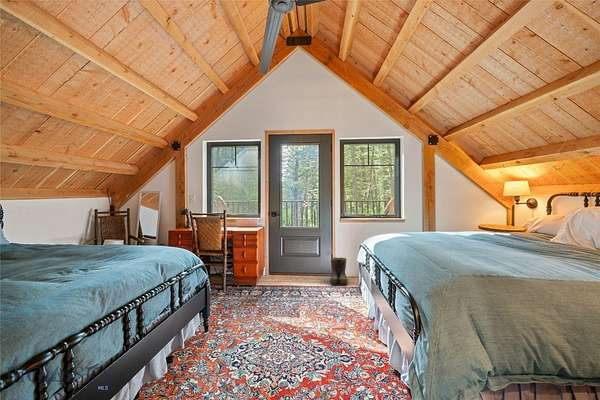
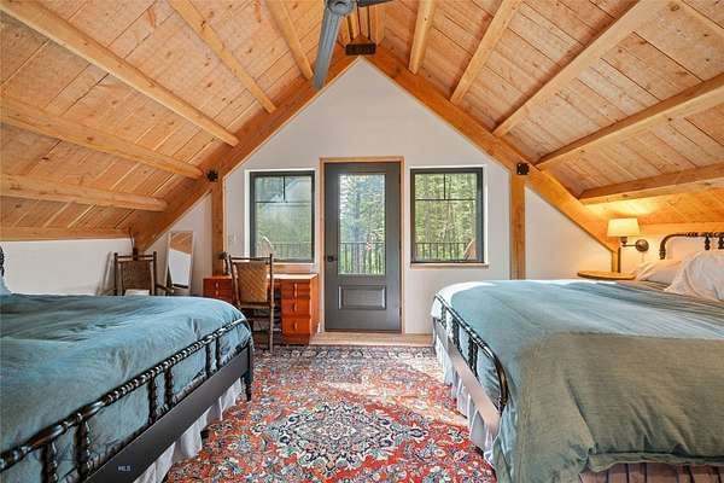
- boots (338, 270)
